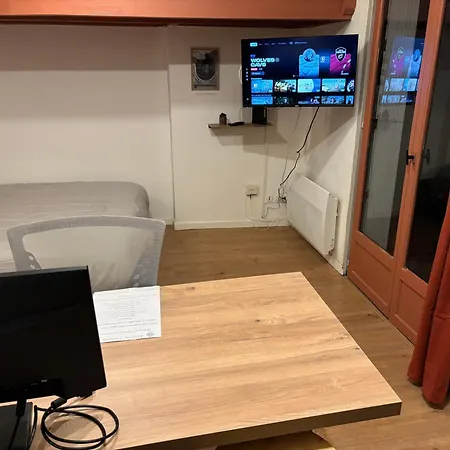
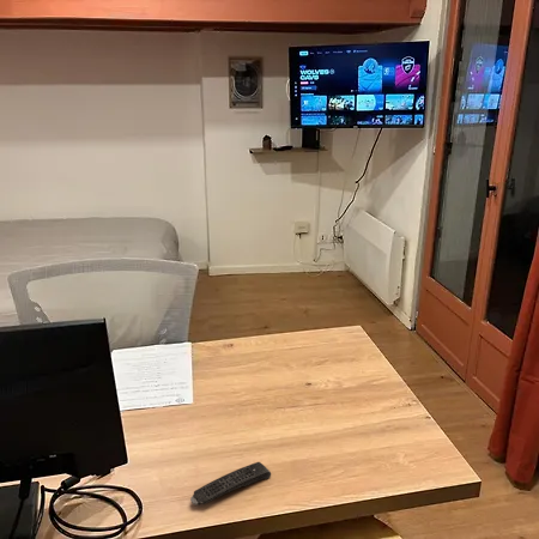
+ remote control (230, 484)
